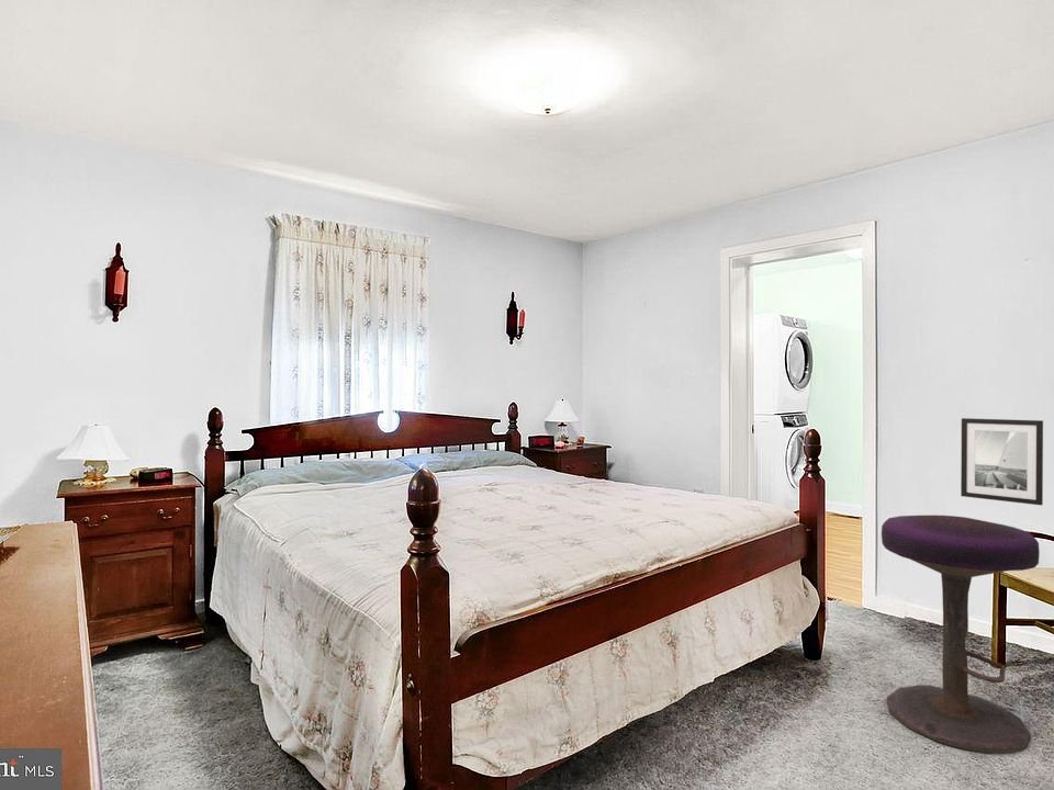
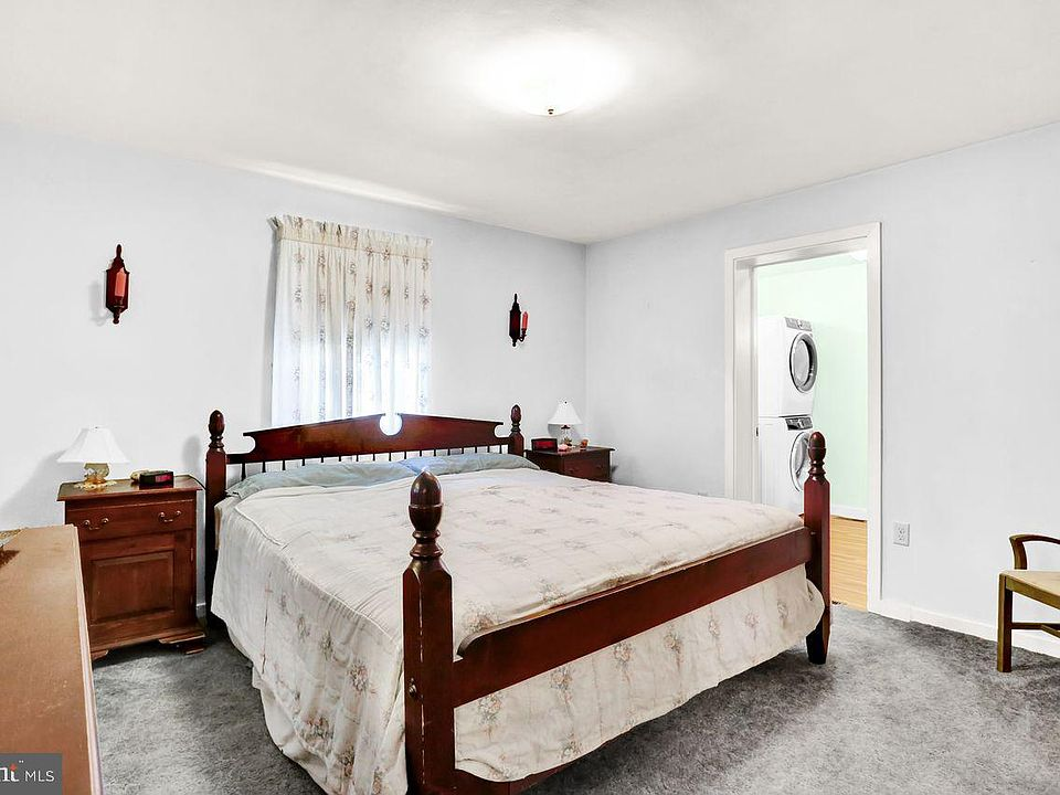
- wall art (1000, 460)
- stool (954, 619)
